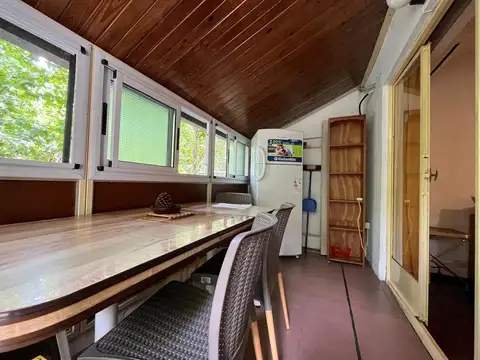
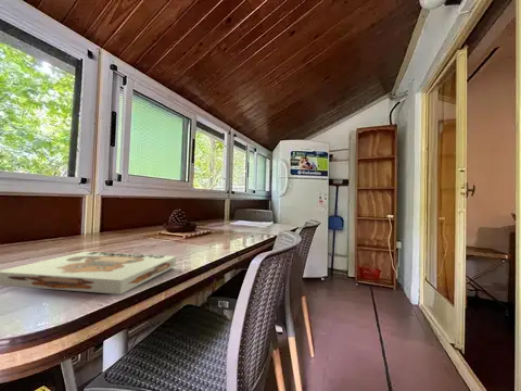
+ board game (99, 267)
